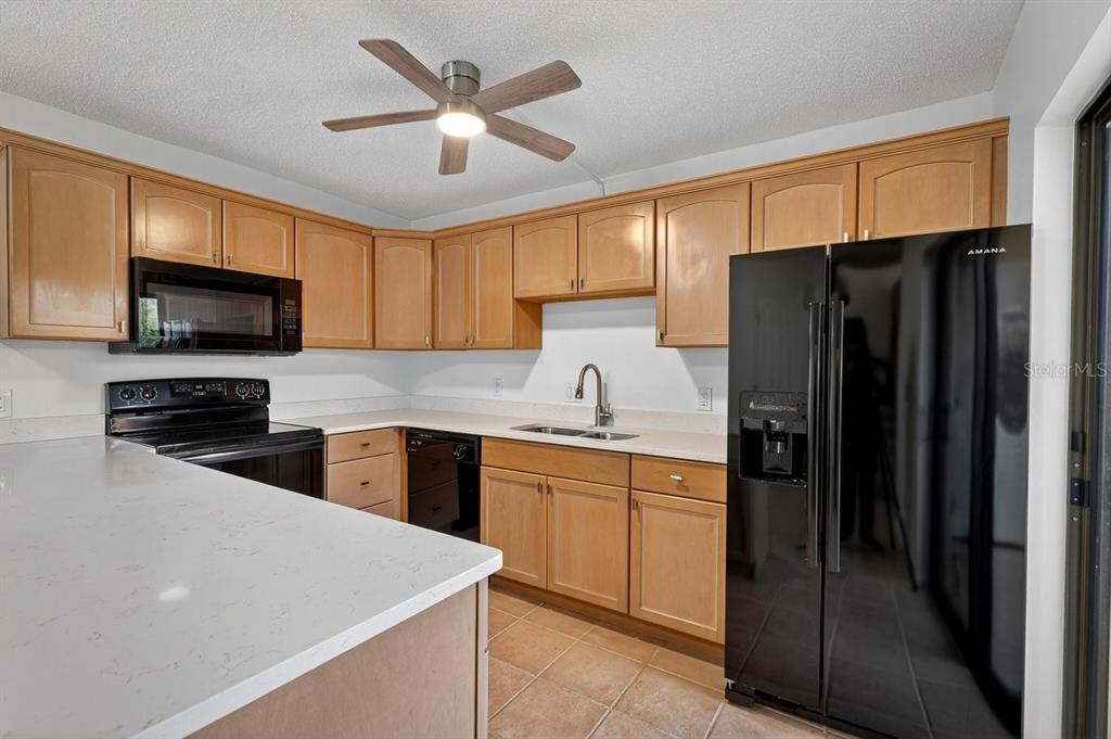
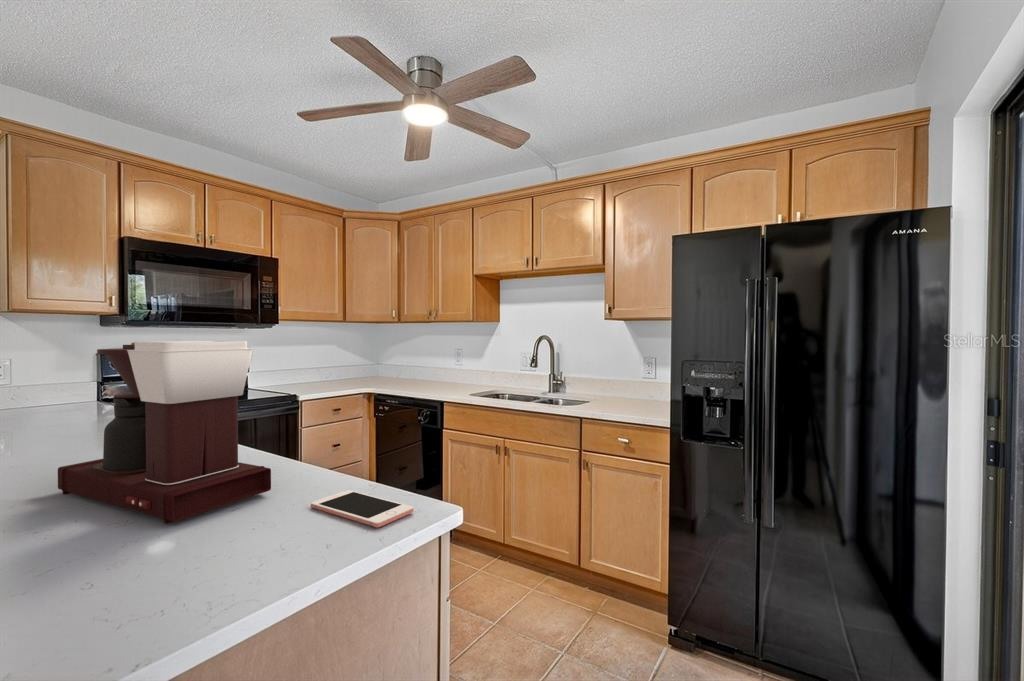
+ cell phone (361, 507)
+ coffee maker (163, 417)
